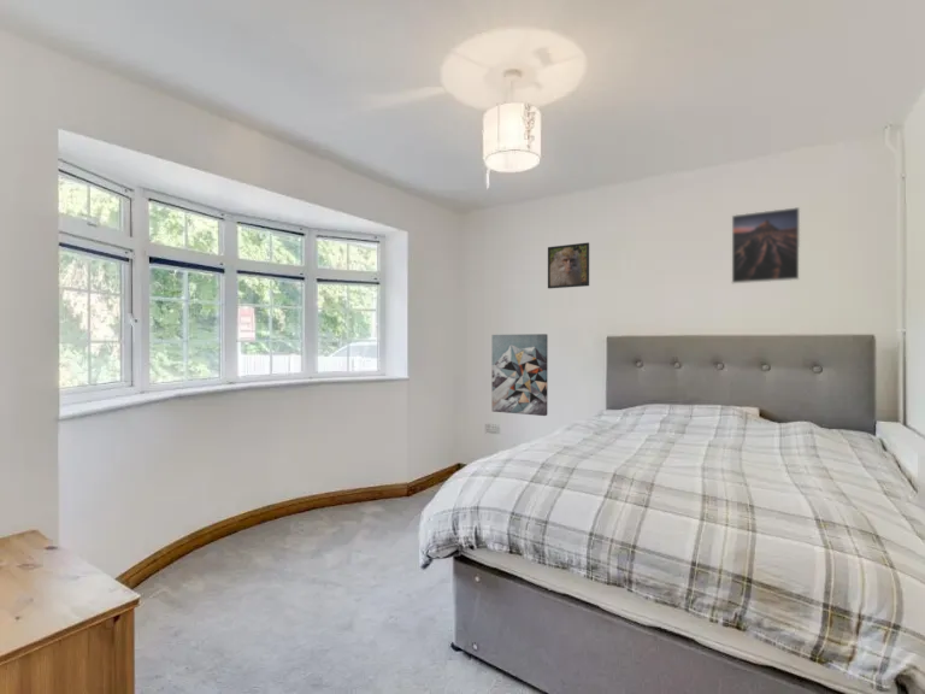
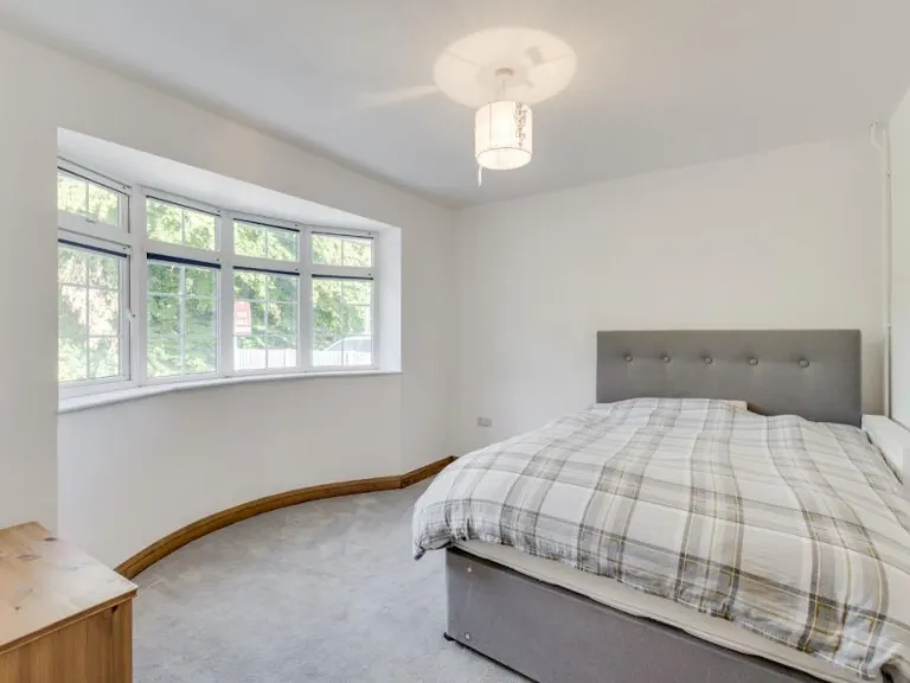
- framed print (764, 246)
- wall art (518, 374)
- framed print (567, 265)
